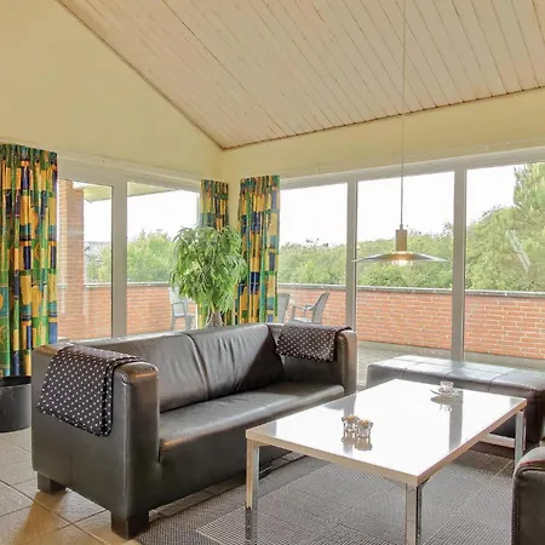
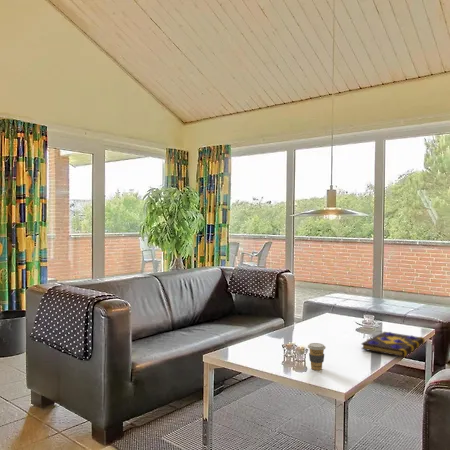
+ coffee cup (316, 356)
+ book (391, 341)
